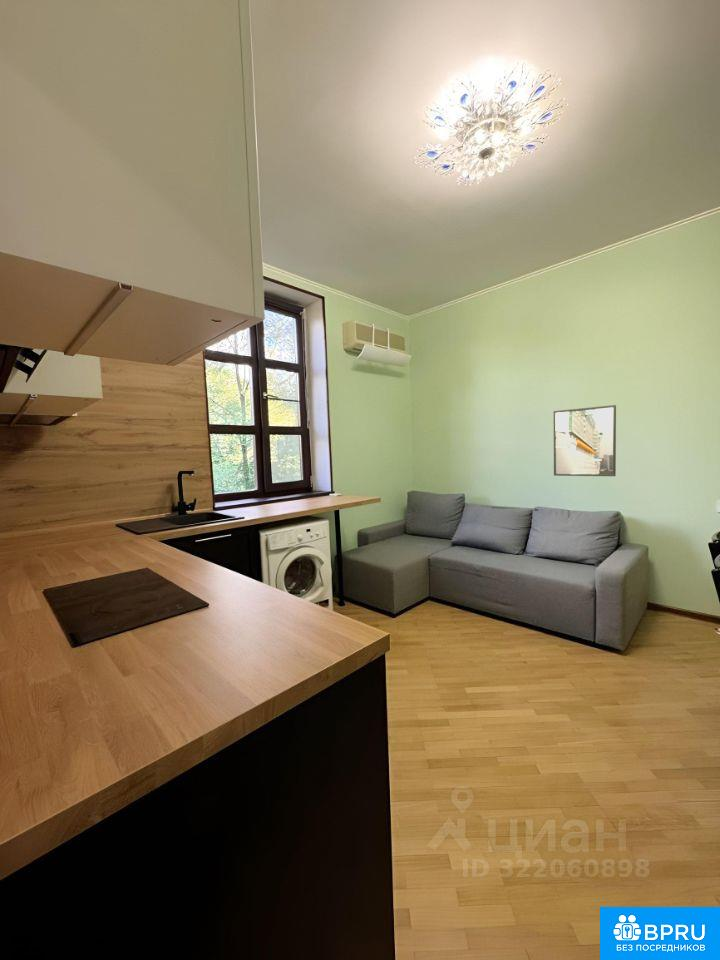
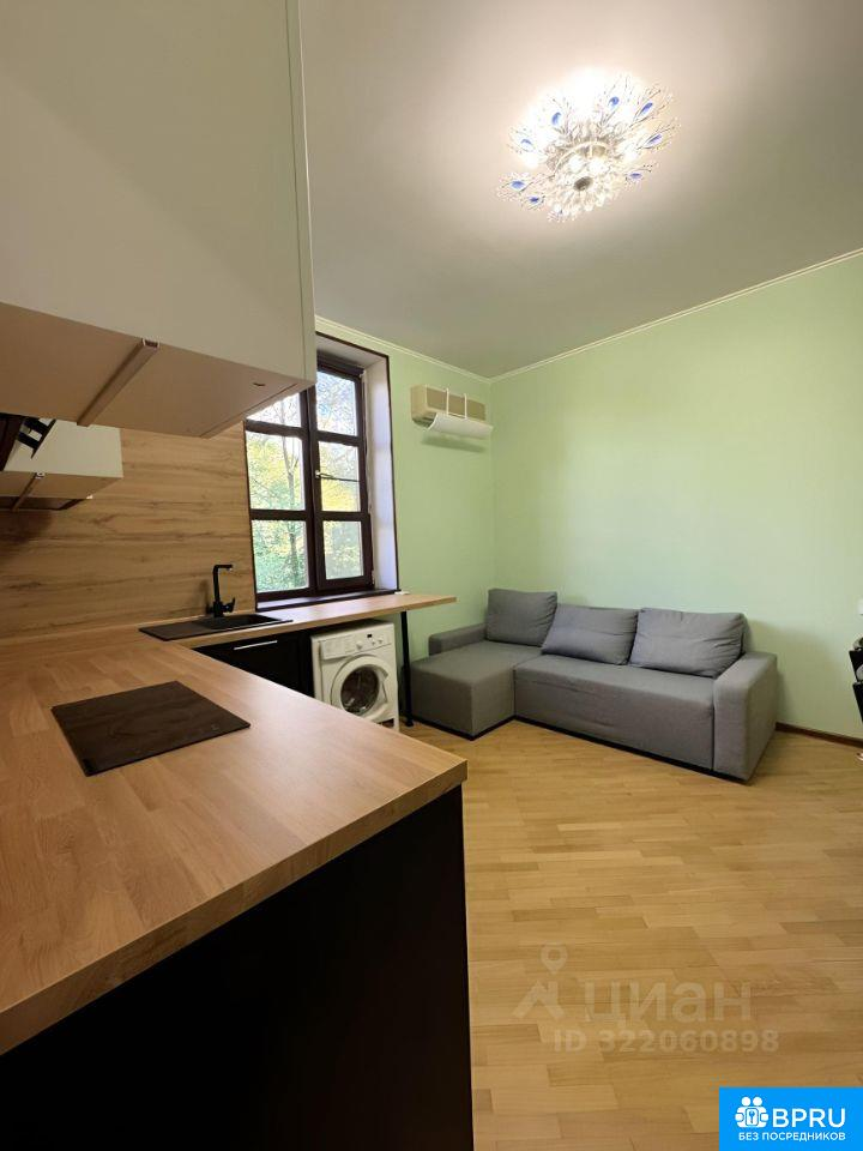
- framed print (583, 442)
